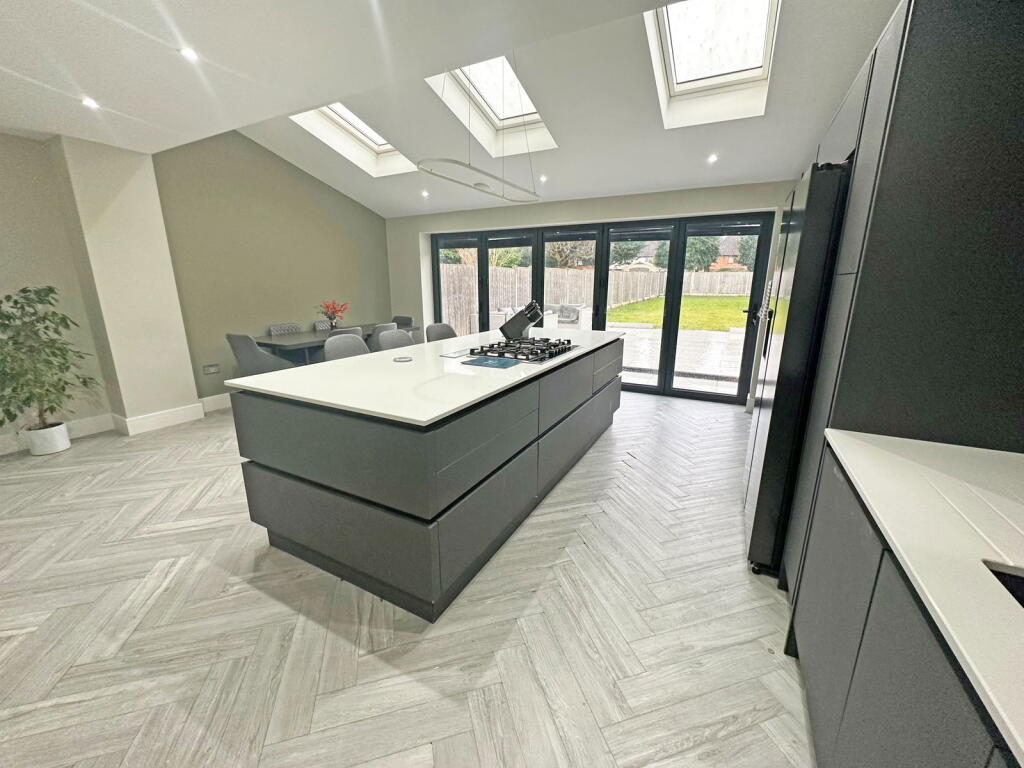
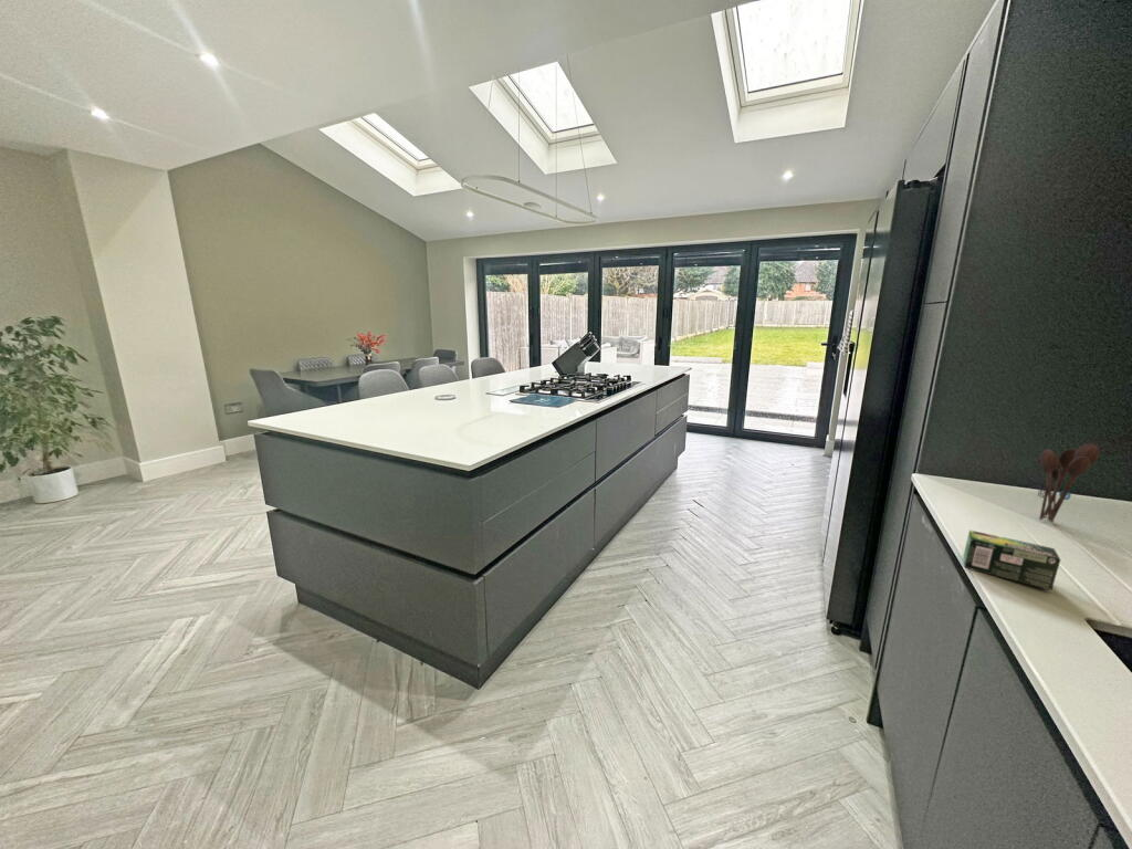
+ tea box (1007, 557)
+ utensil holder (1061, 482)
